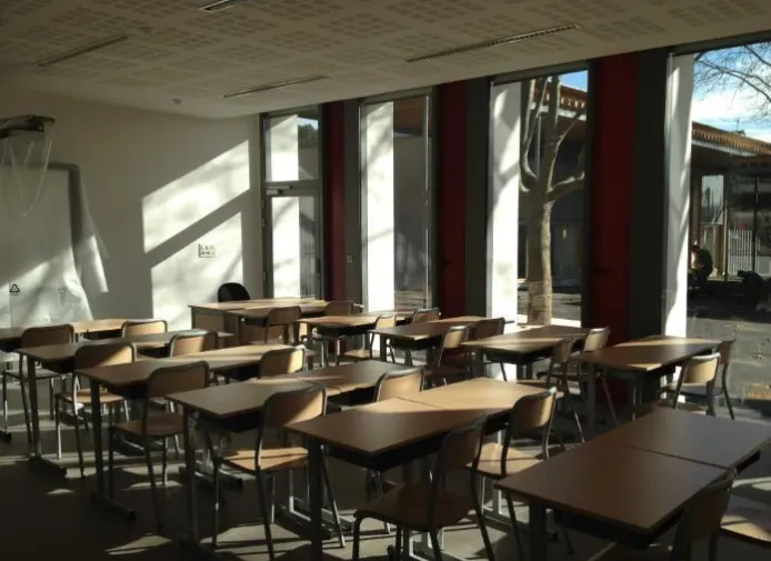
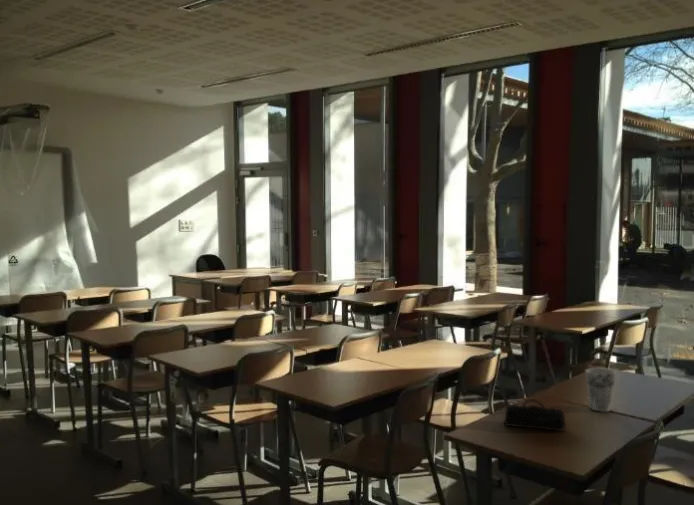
+ pencil case (534, 412)
+ cup (600, 389)
